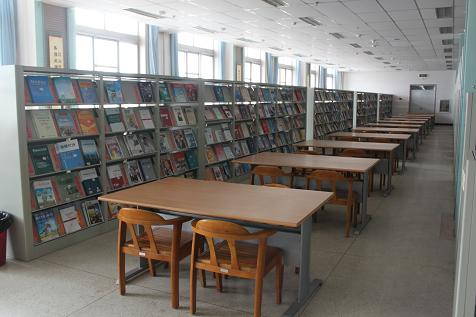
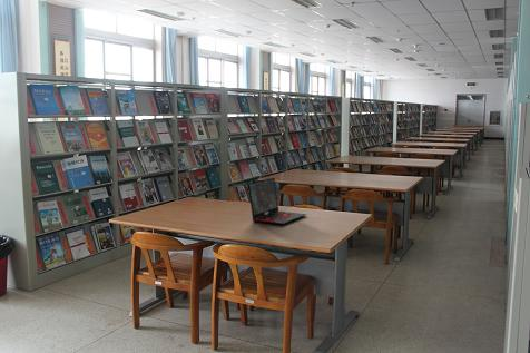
+ laptop (276, 199)
